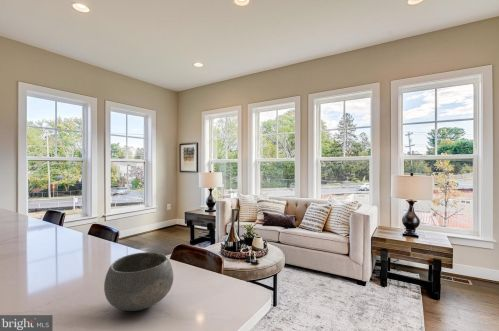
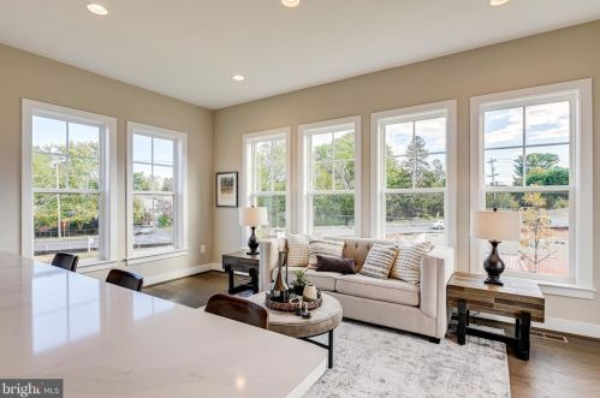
- bowl (140, 282)
